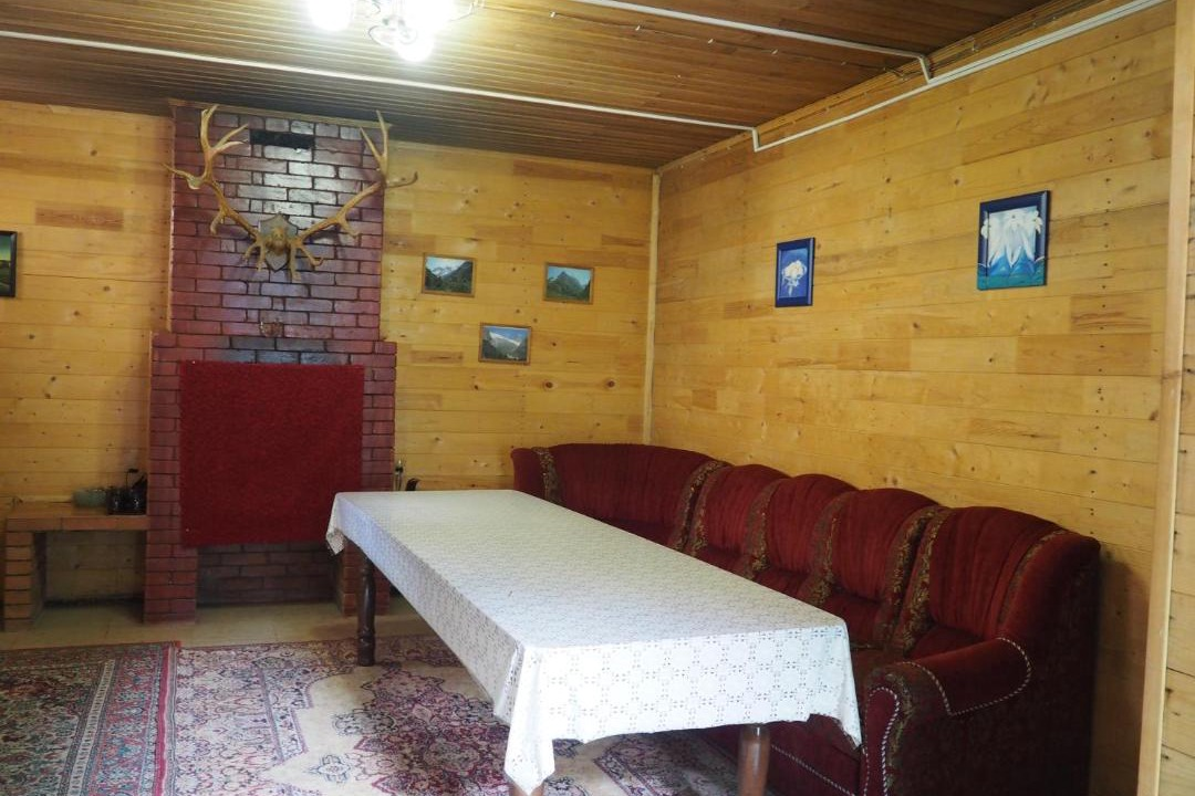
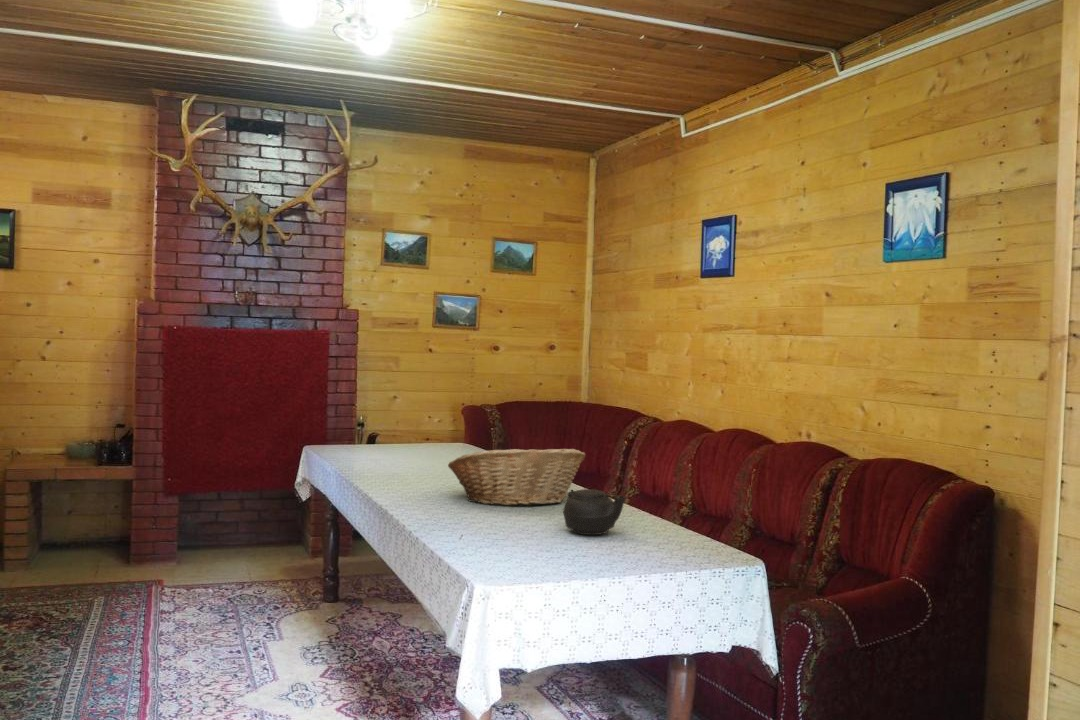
+ teapot (595, 512)
+ fruit basket (517, 471)
